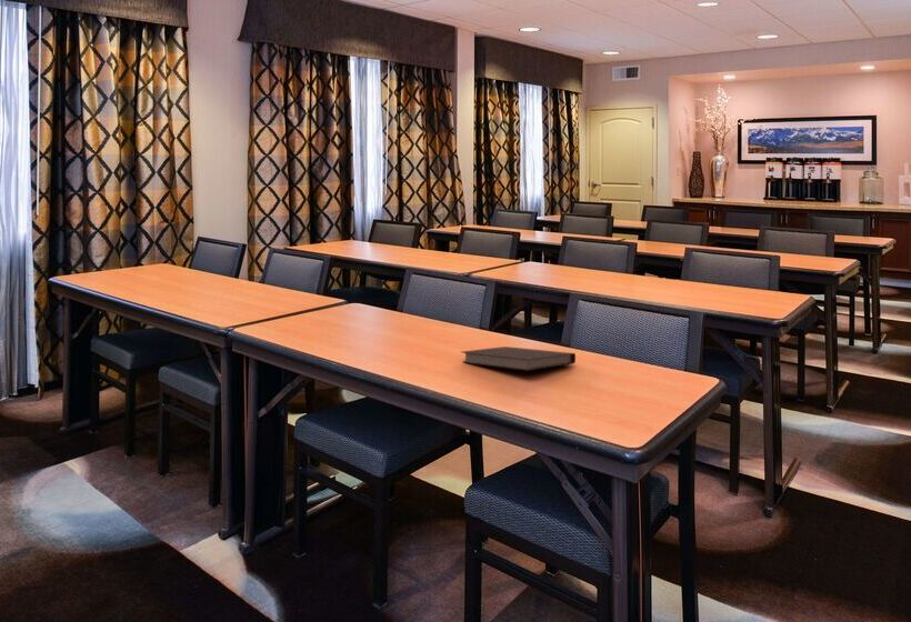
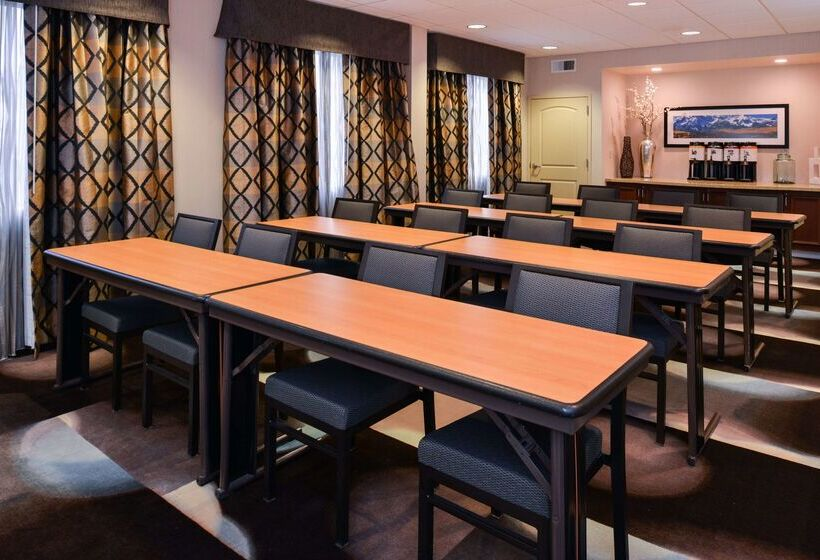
- notebook (517, 357)
